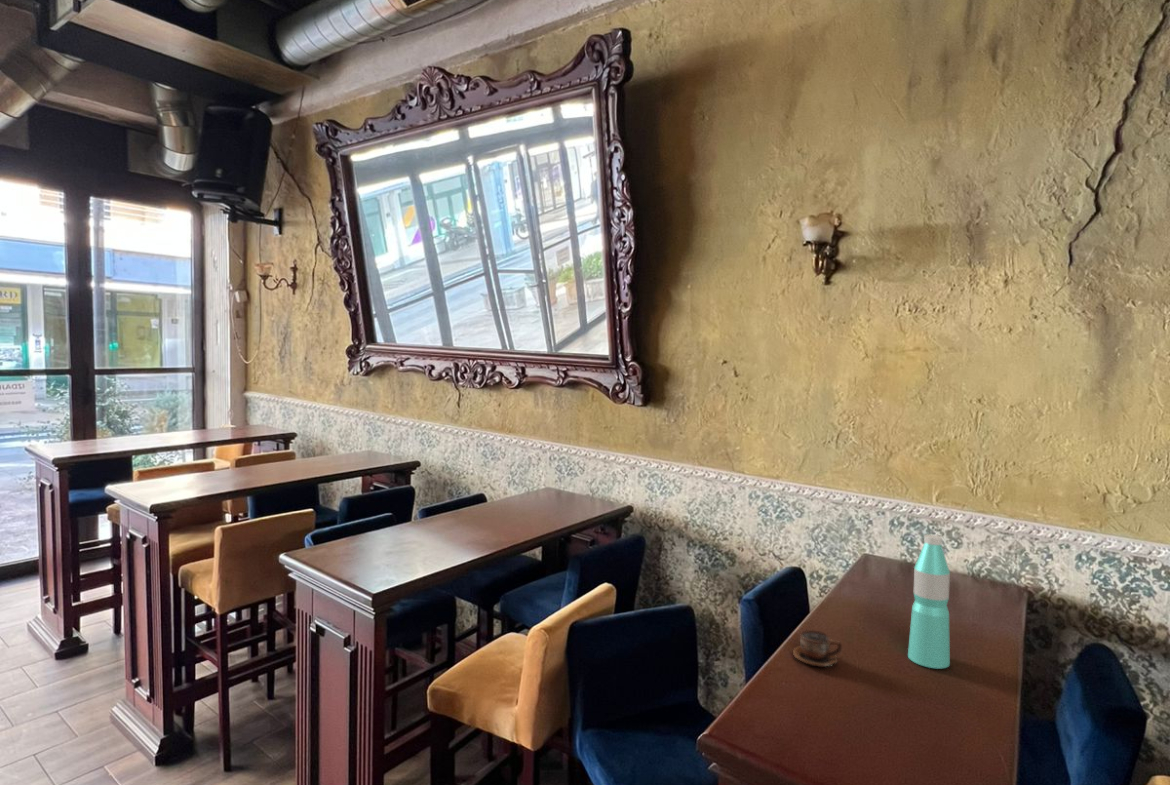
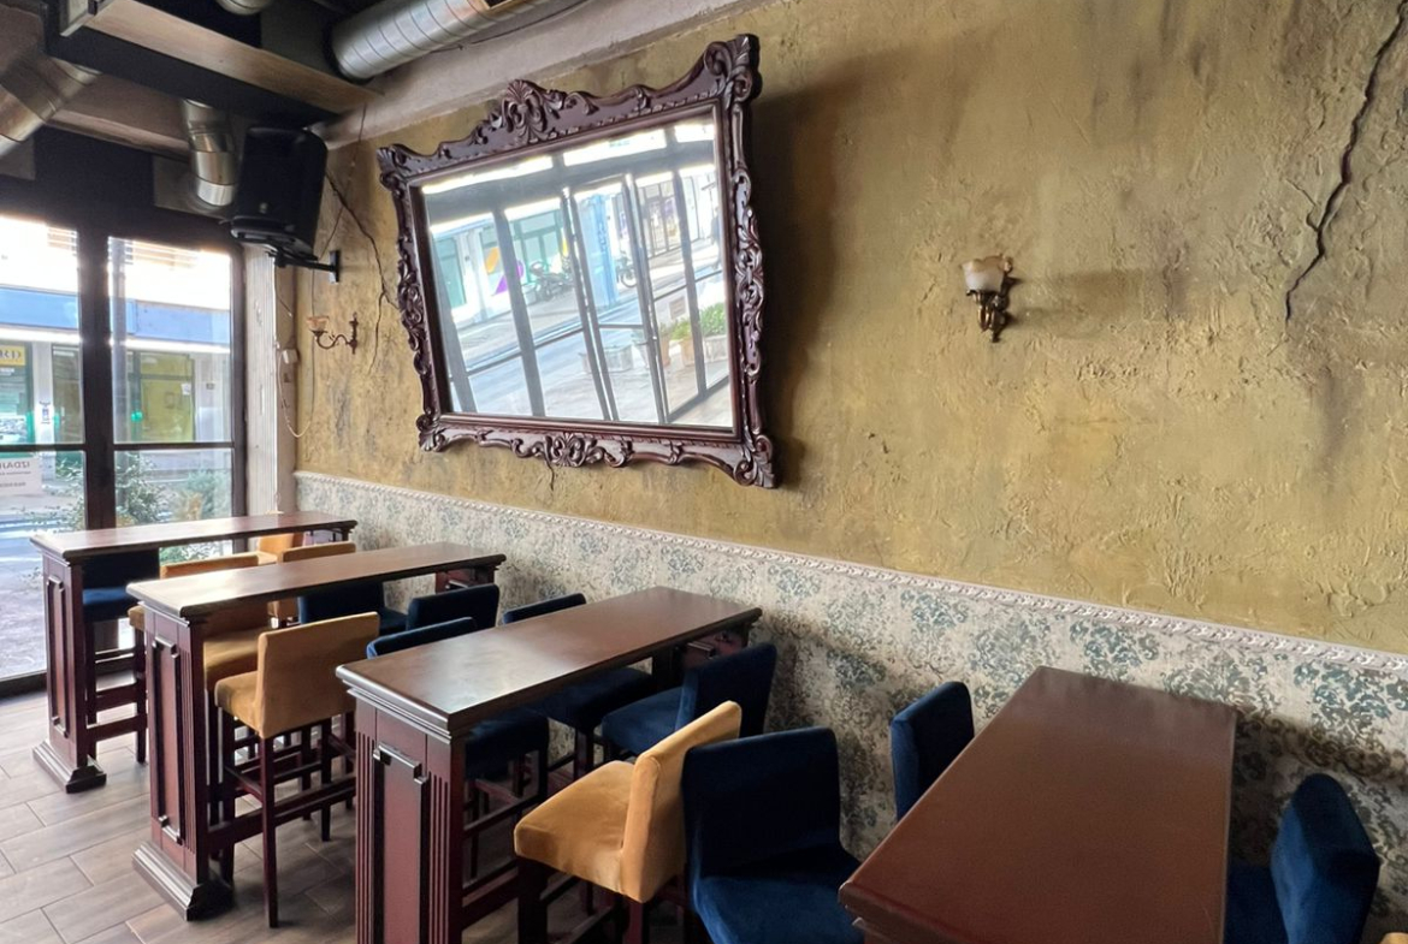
- water bottle (930, 598)
- cup (816, 647)
